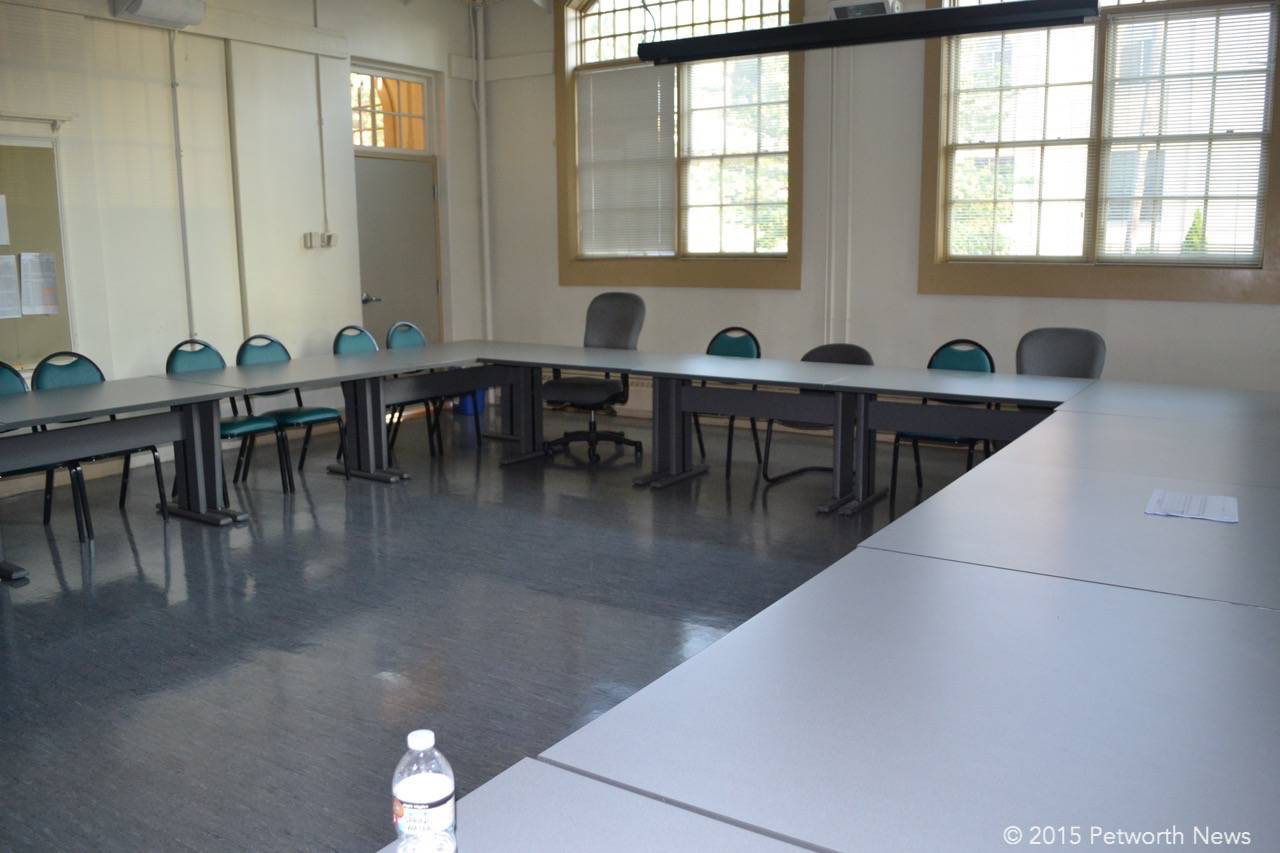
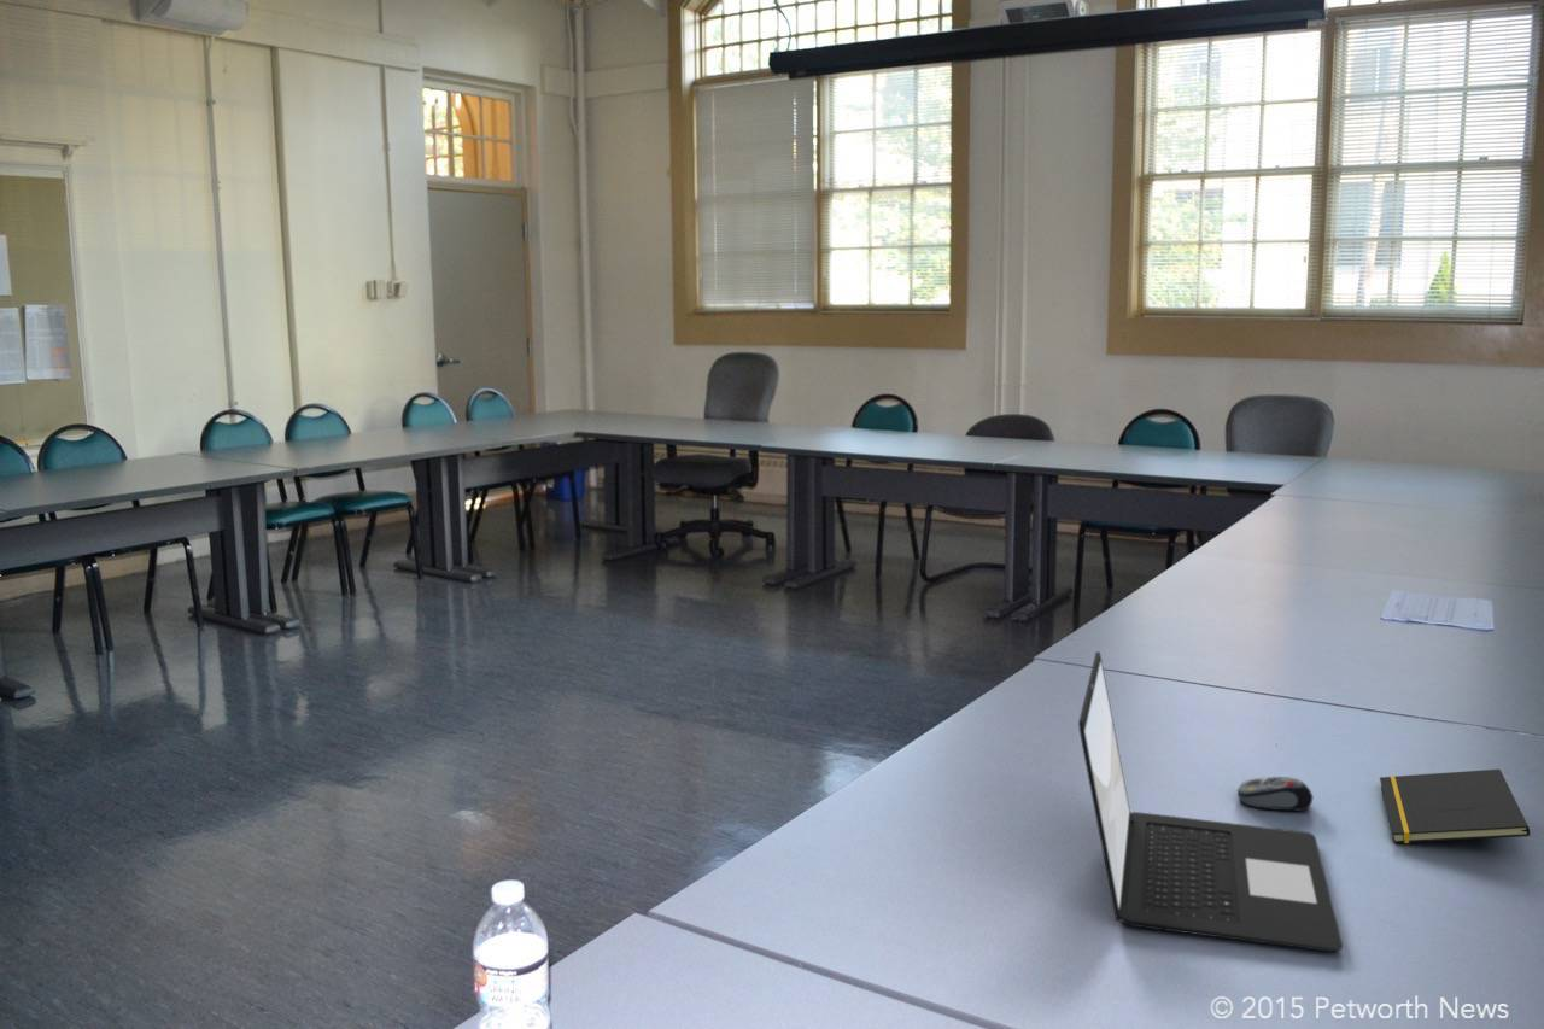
+ laptop (1200, 819)
+ computer mouse (1275, 790)
+ notepad (1449, 805)
